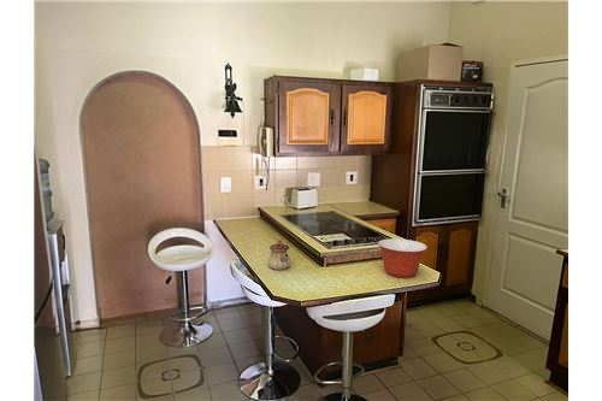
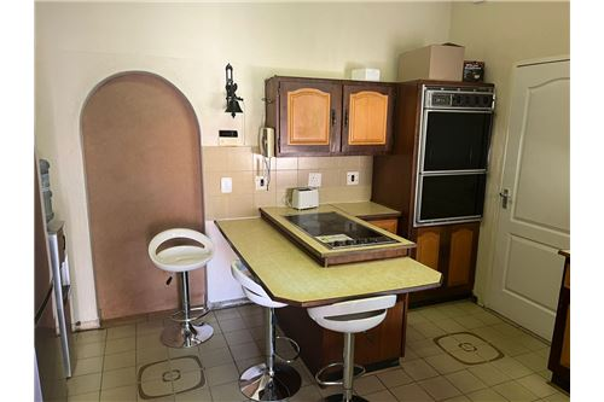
- teapot (278, 253)
- mixing bowl (401, 259)
